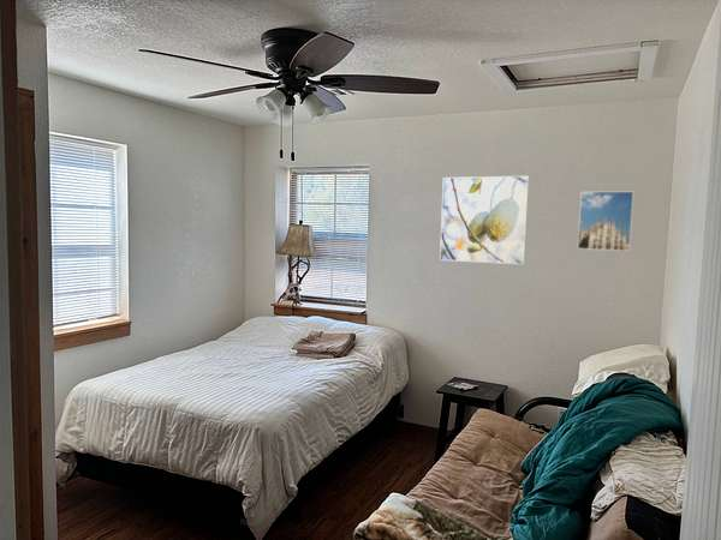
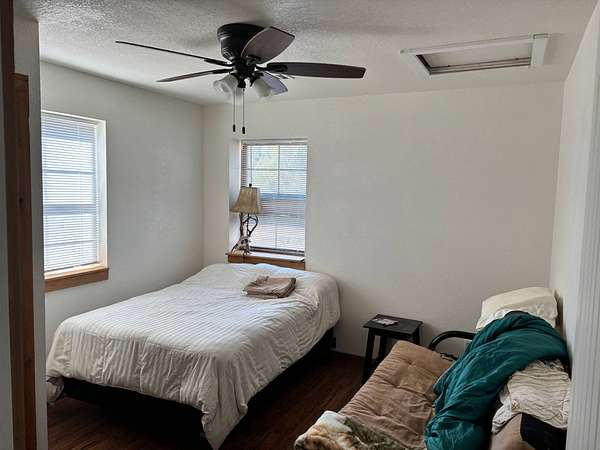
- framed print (482, 220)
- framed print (604, 221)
